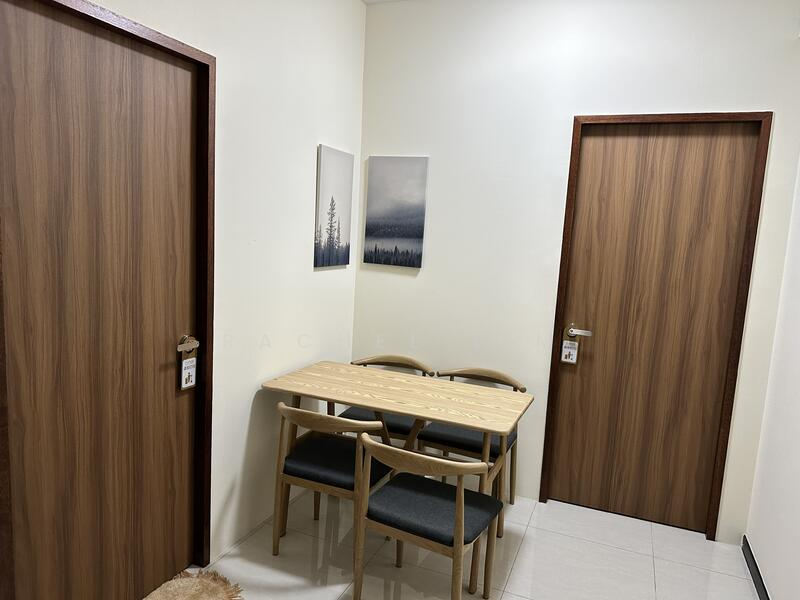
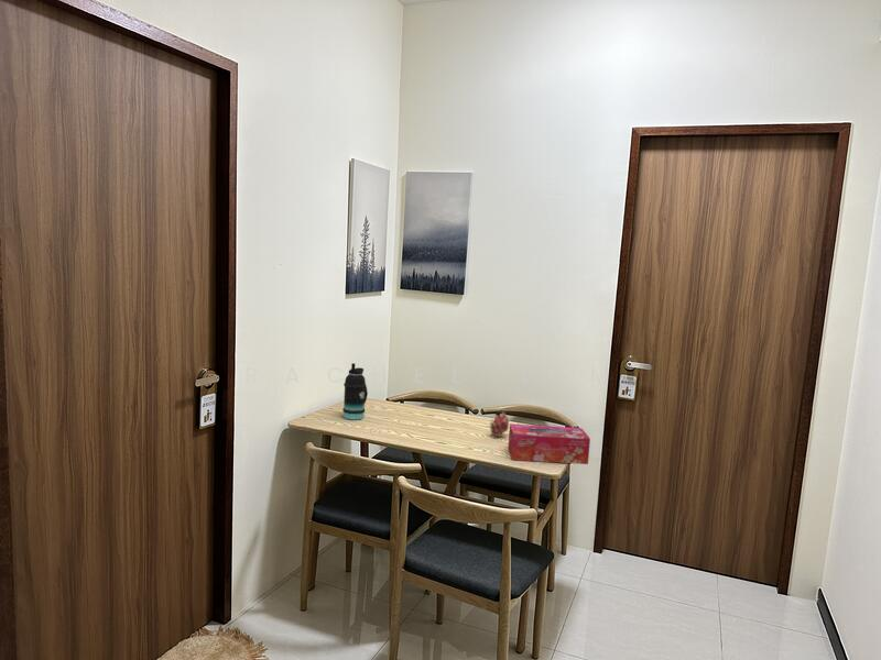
+ bottle (357, 389)
+ tissue box (547, 443)
+ fruit (499, 422)
